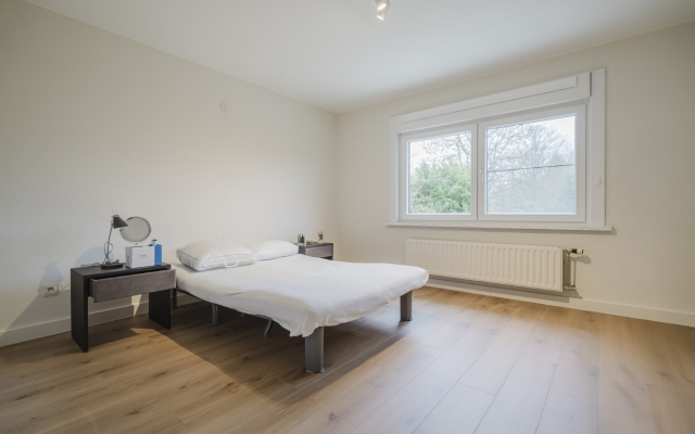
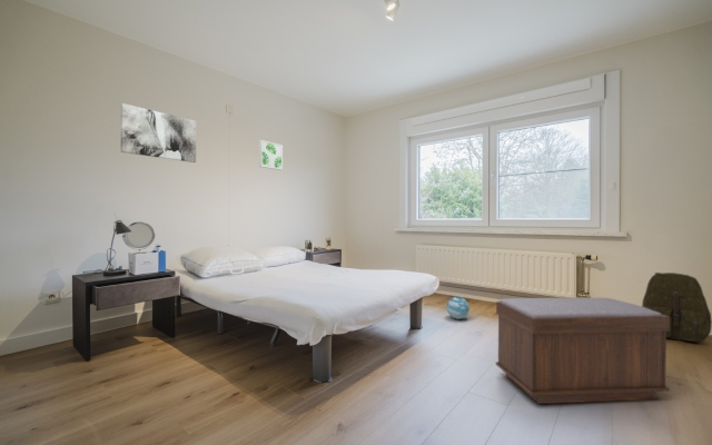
+ wall art (270, 155)
+ decorative ball (457, 307)
+ bench (574, 344)
+ backpack (673, 304)
+ wall art (161, 135)
